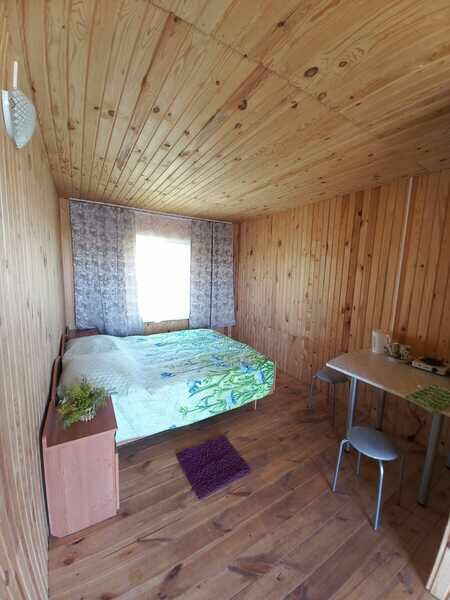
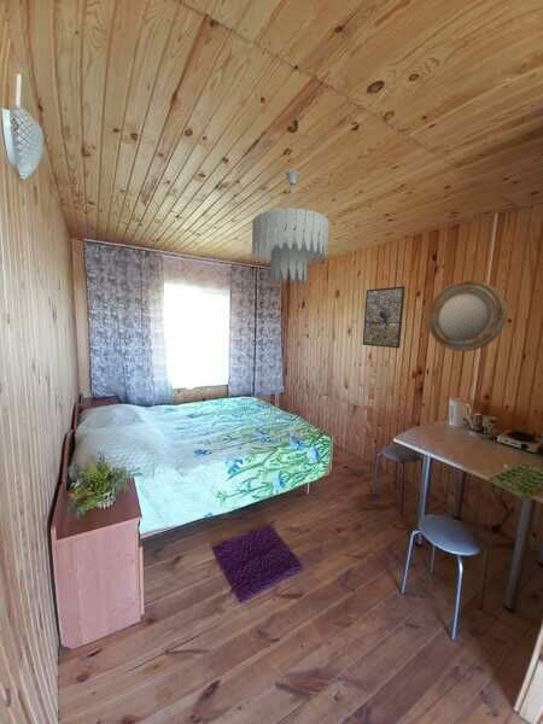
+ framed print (381, 317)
+ ceiling light fixture (290, 229)
+ home mirror (463, 316)
